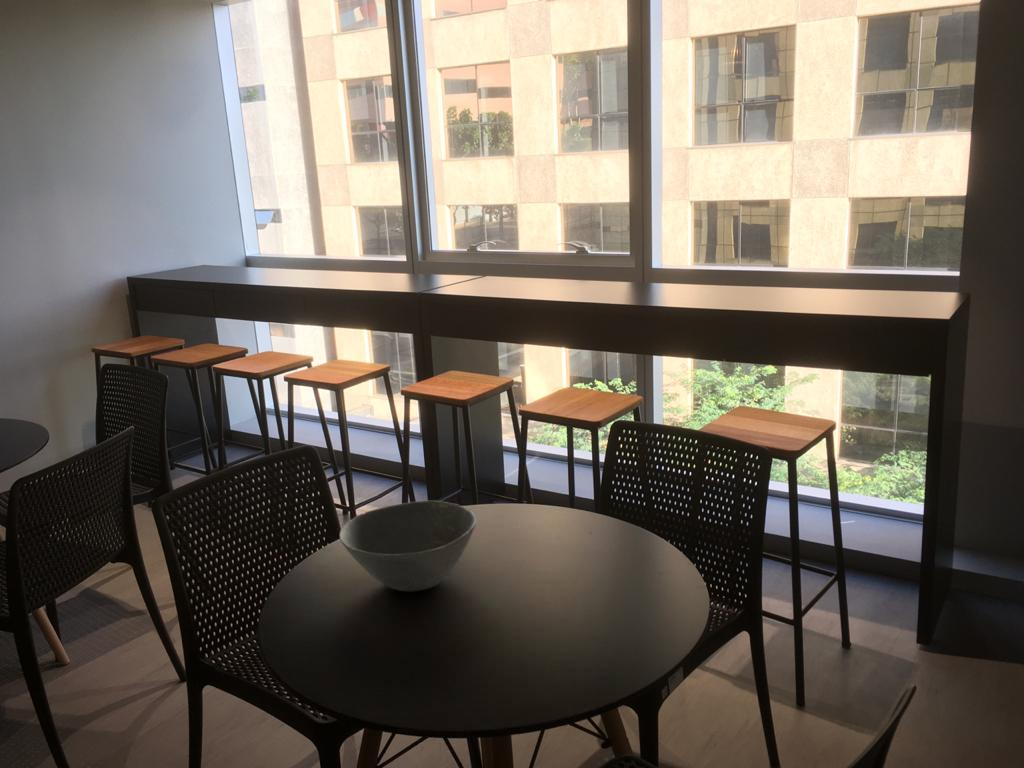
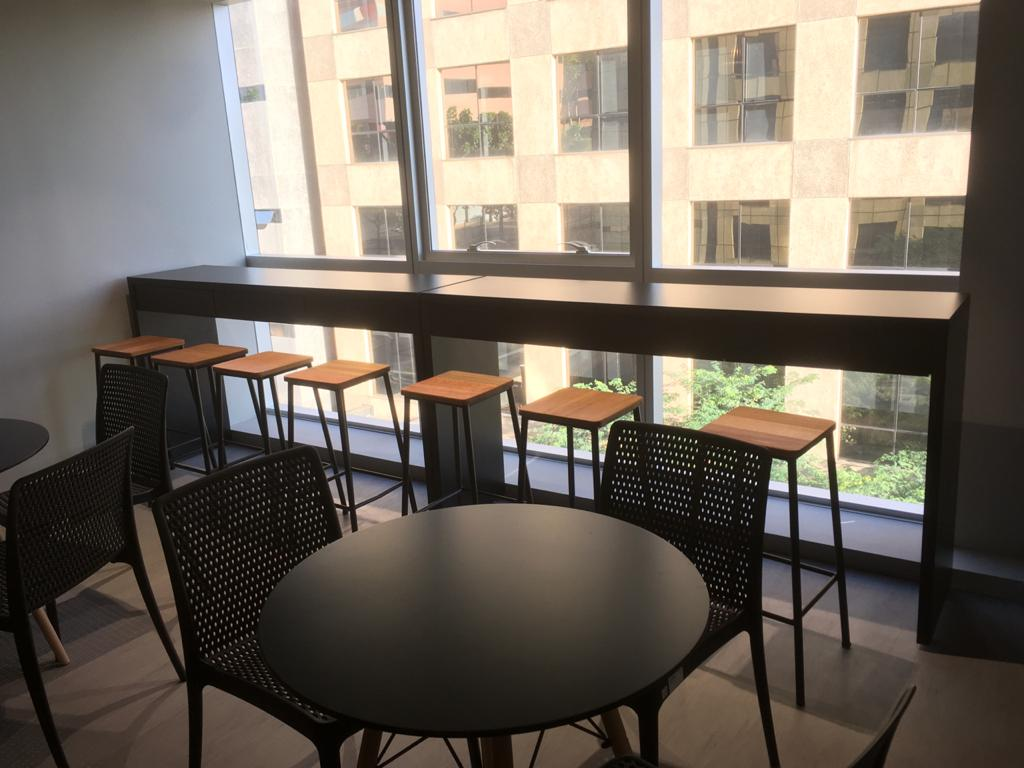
- bowl (410, 553)
